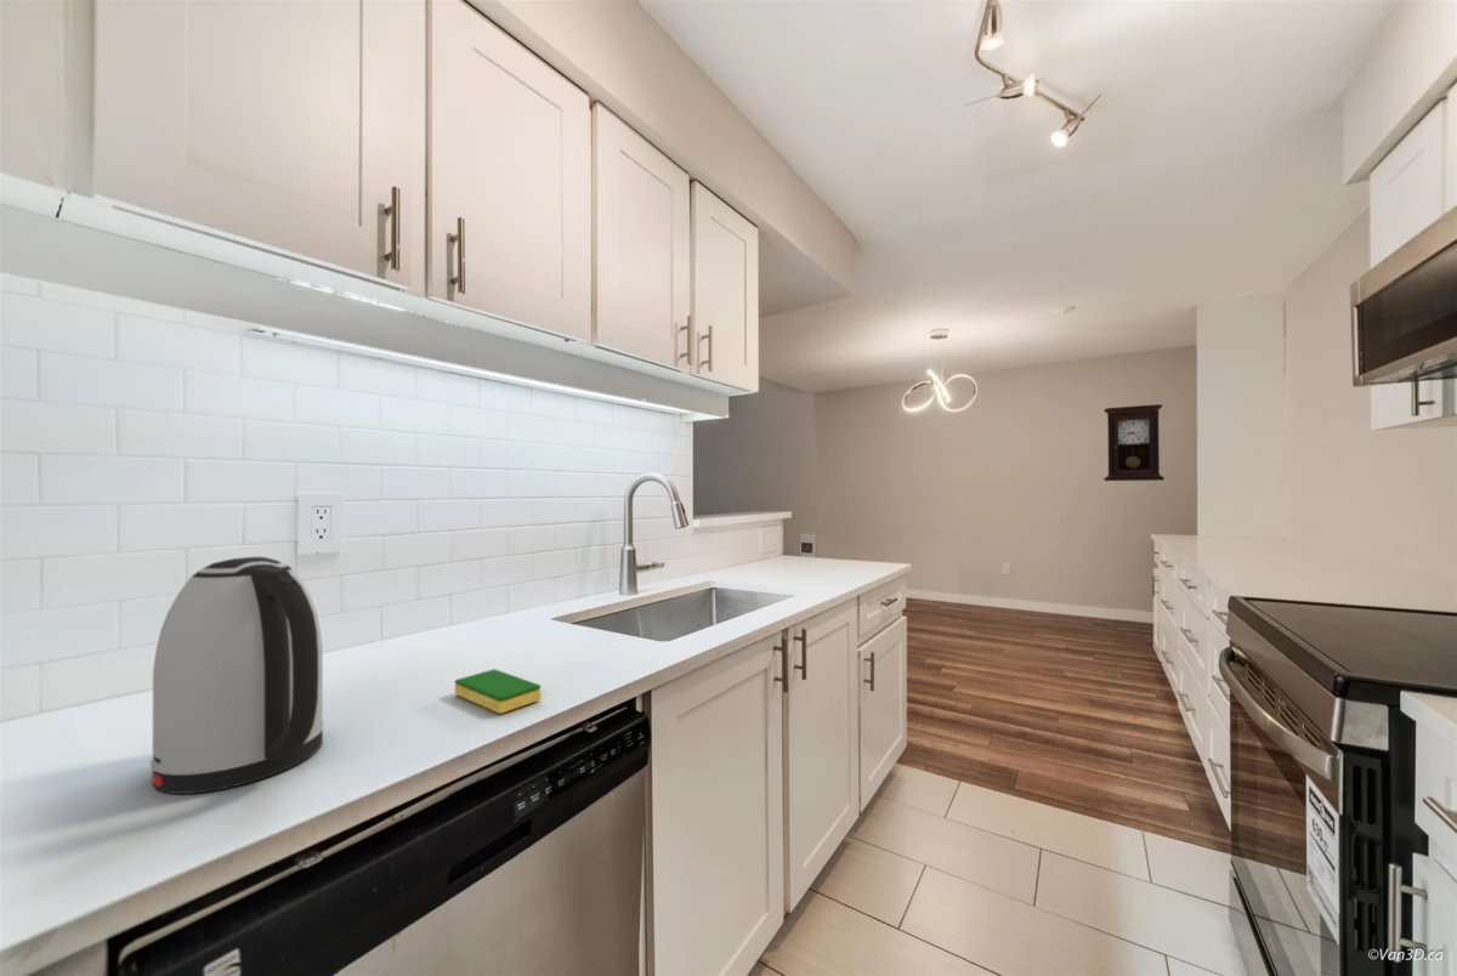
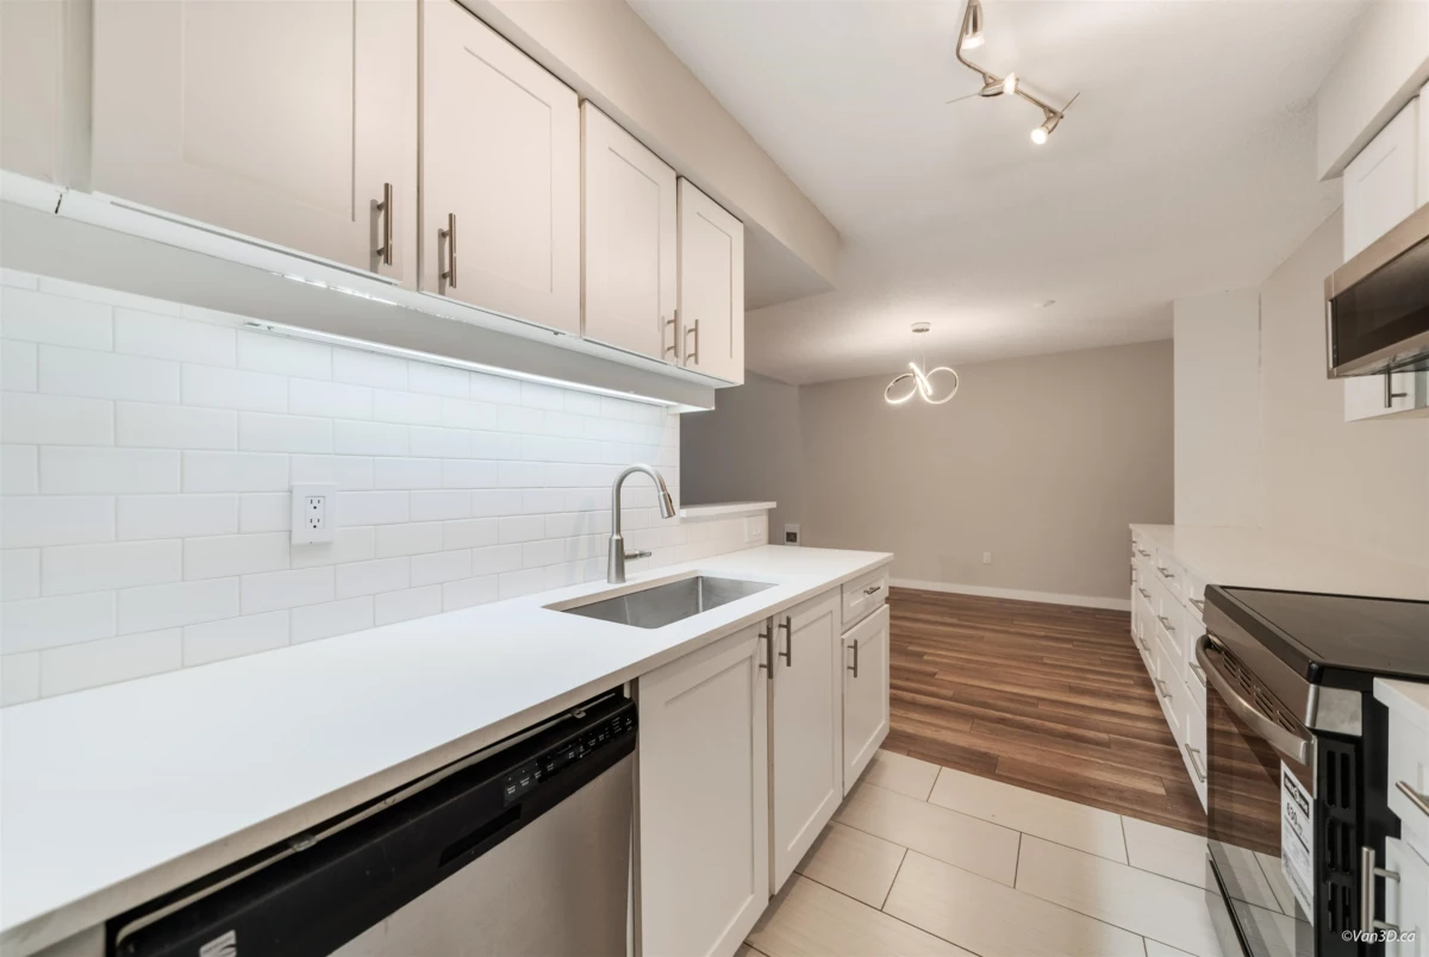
- pendulum clock (1133, 443)
- kettle (256, 662)
- dish sponge (497, 690)
